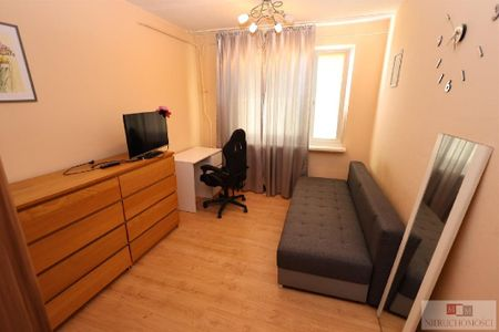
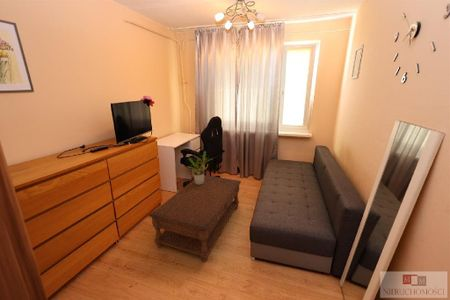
+ potted plant (201, 169)
+ coffee table (202, 209)
